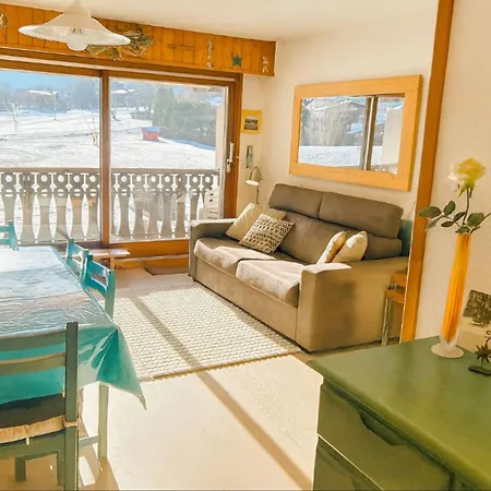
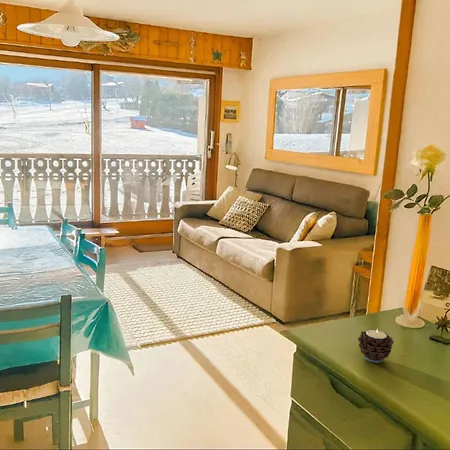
+ candle (375, 343)
